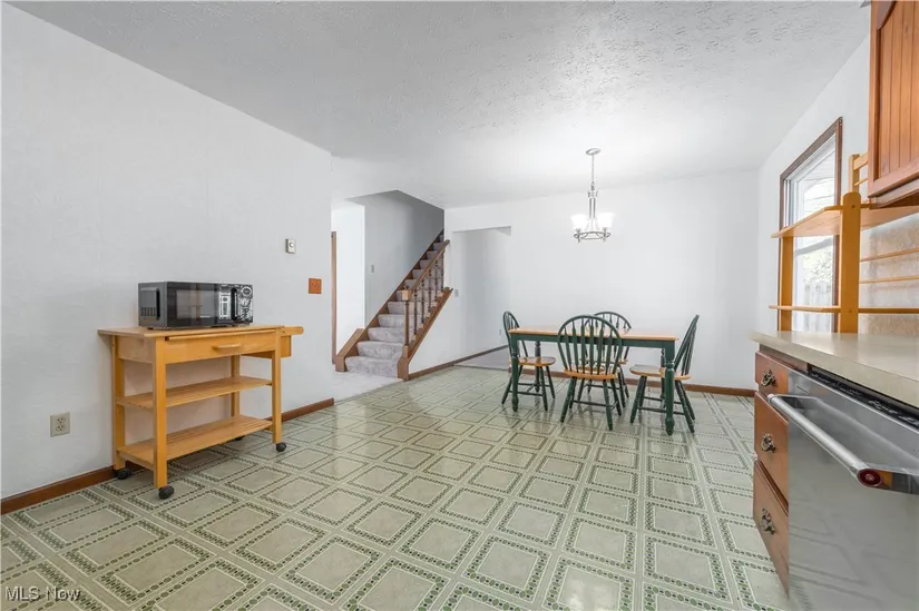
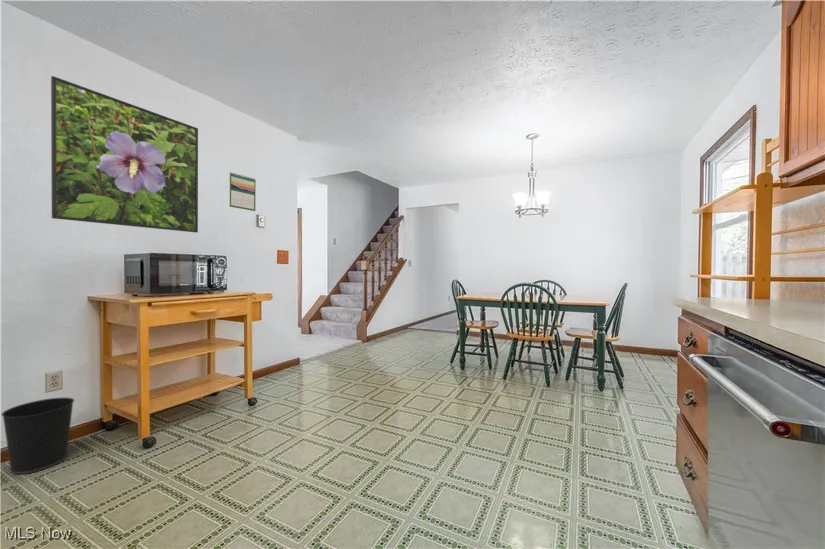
+ calendar (242, 191)
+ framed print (135, 166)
+ wastebasket (39, 434)
